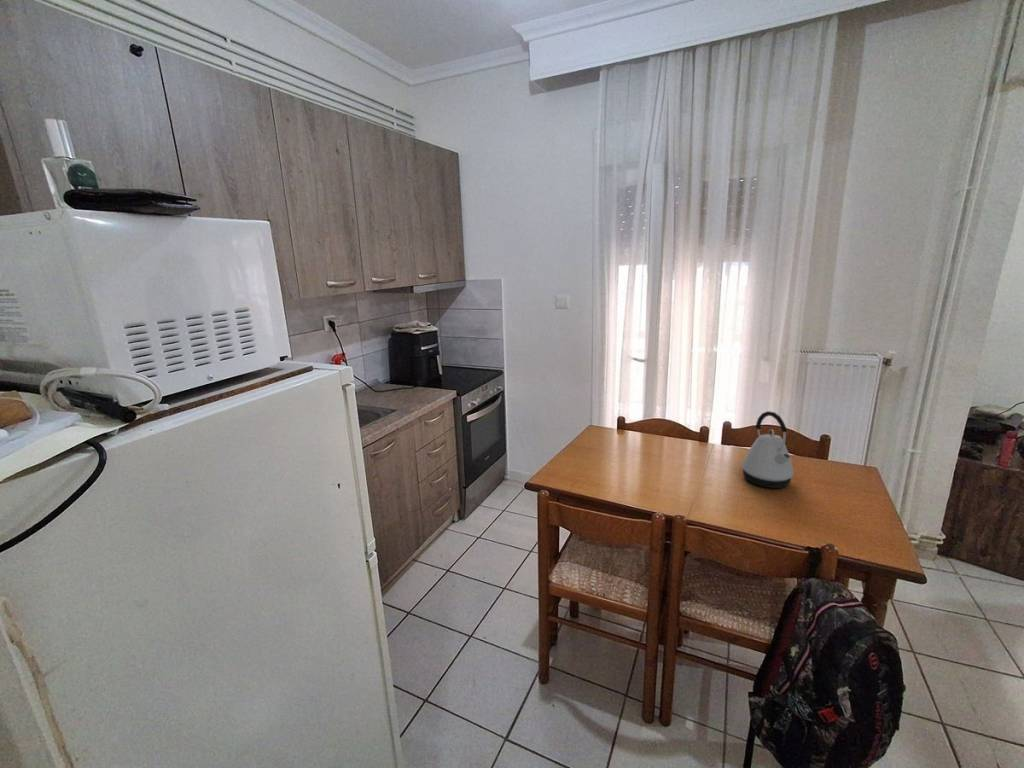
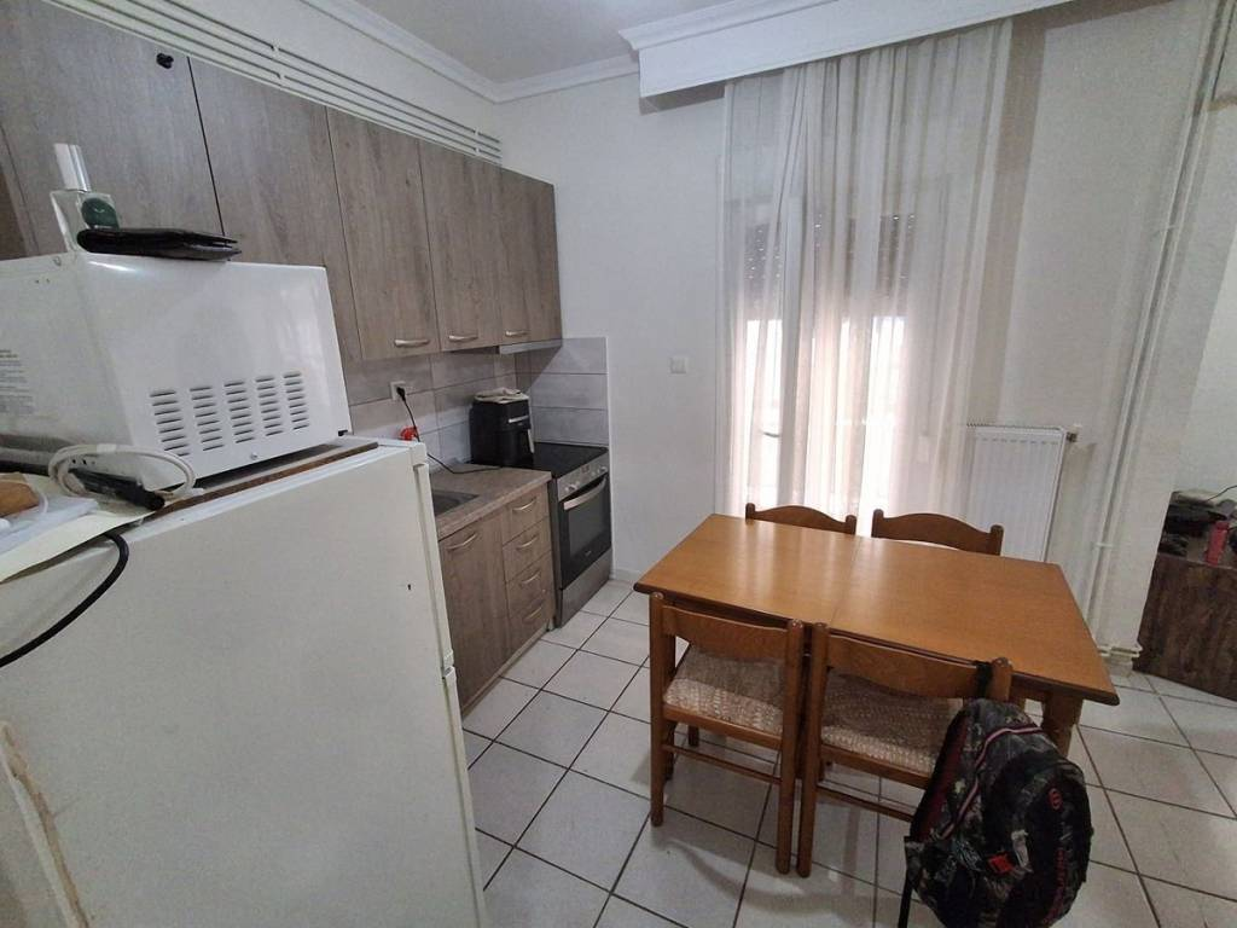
- kettle (770, 447)
